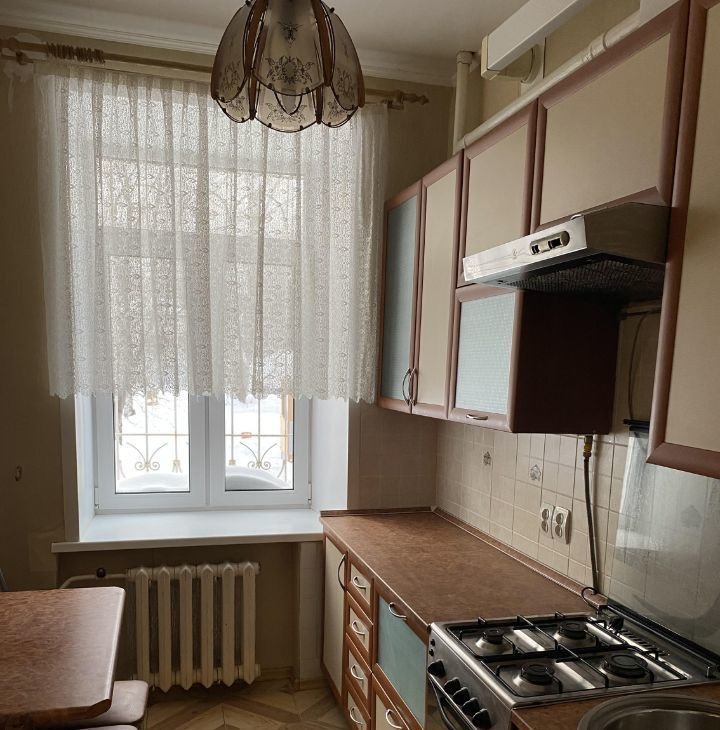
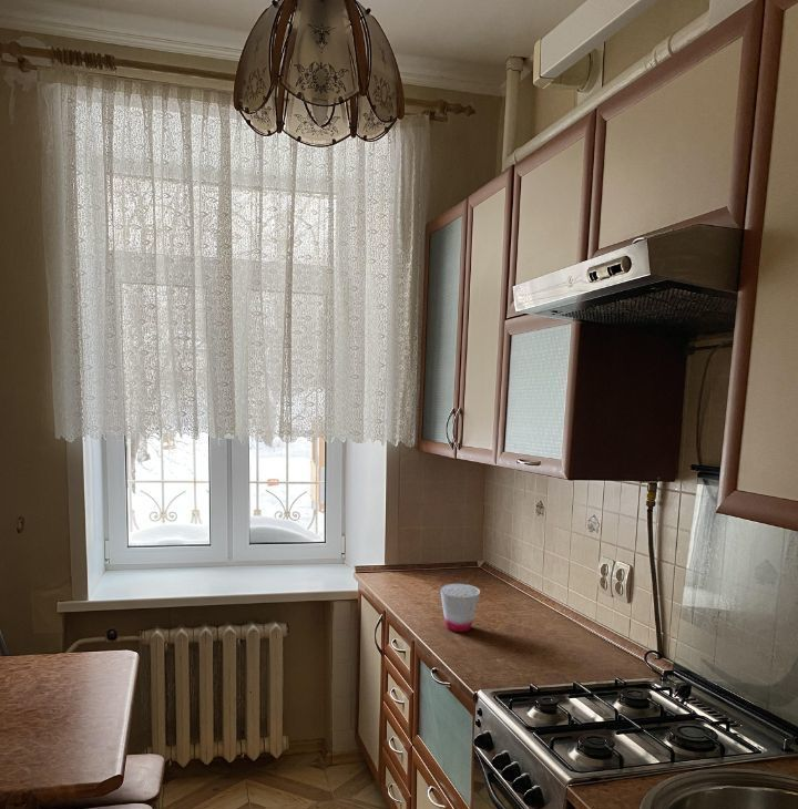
+ cup (459, 608)
